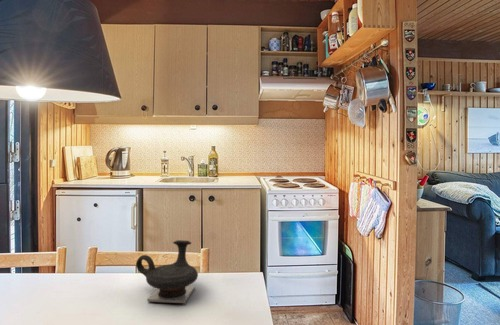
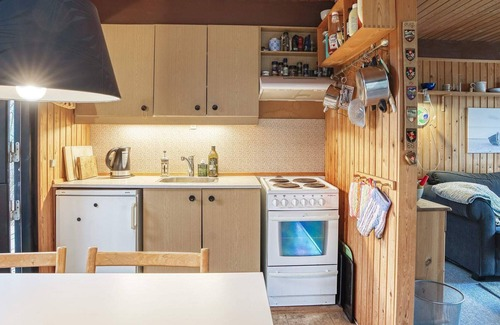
- teapot (168, 268)
